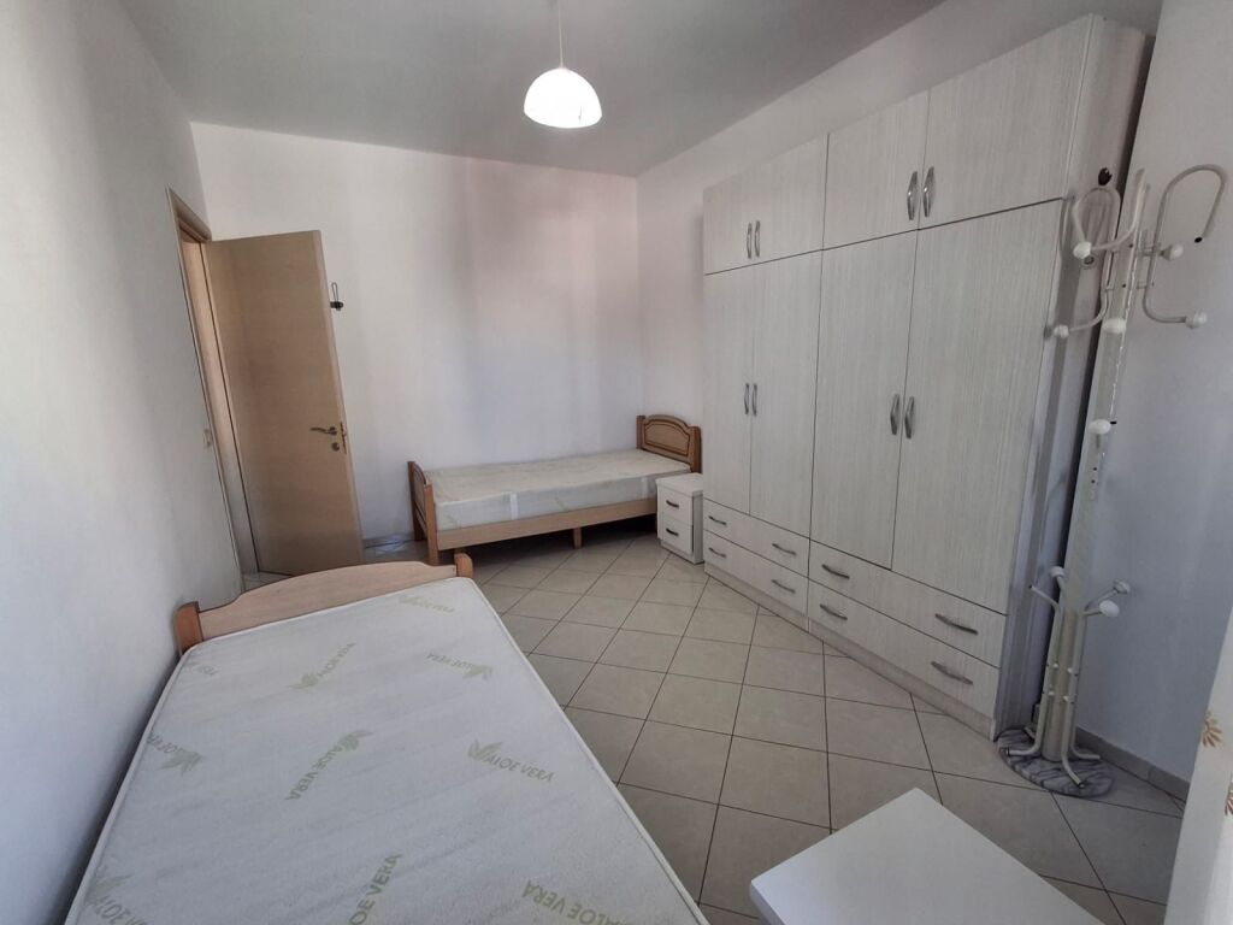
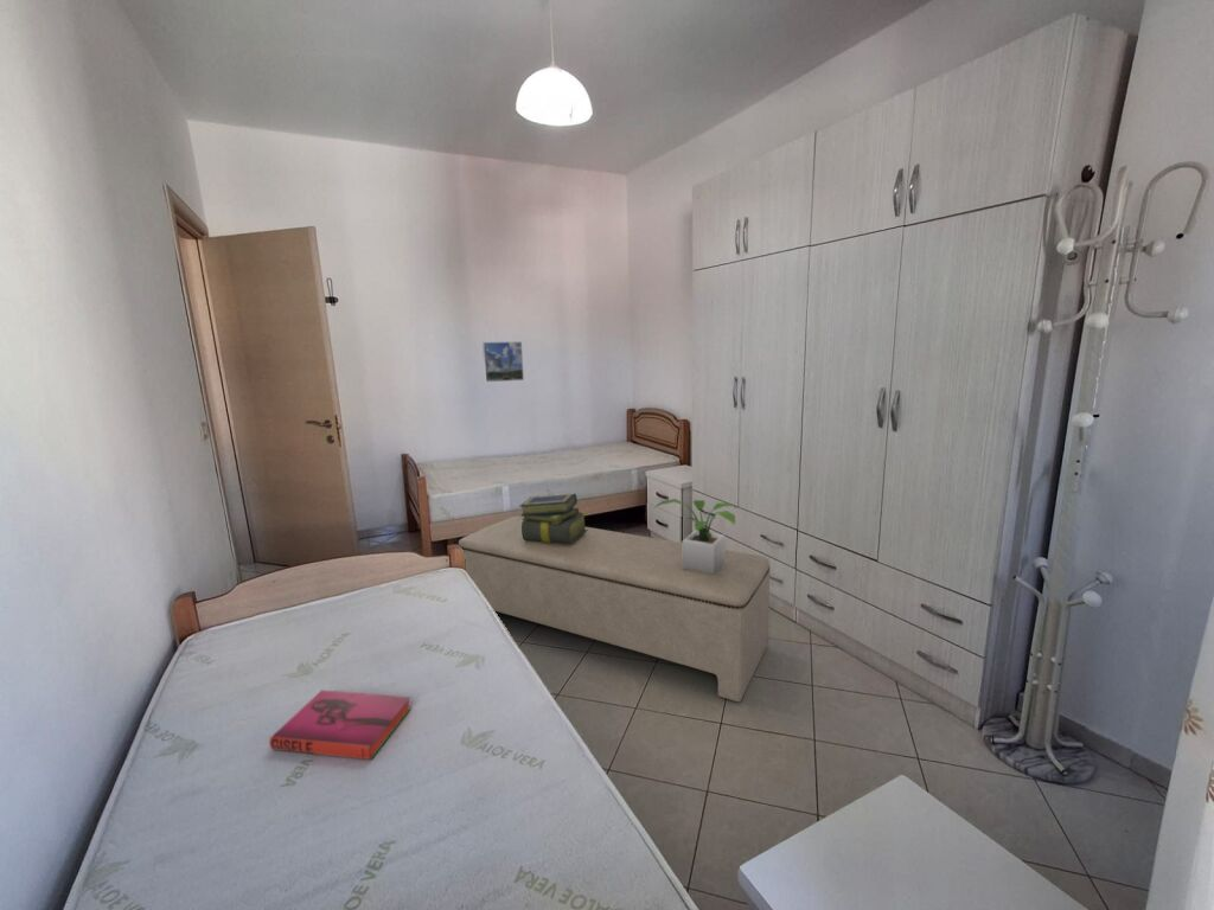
+ hardback book (344, 722)
+ bench (603, 588)
+ stack of books (551, 517)
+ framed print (503, 361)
+ potted plant (699, 532)
